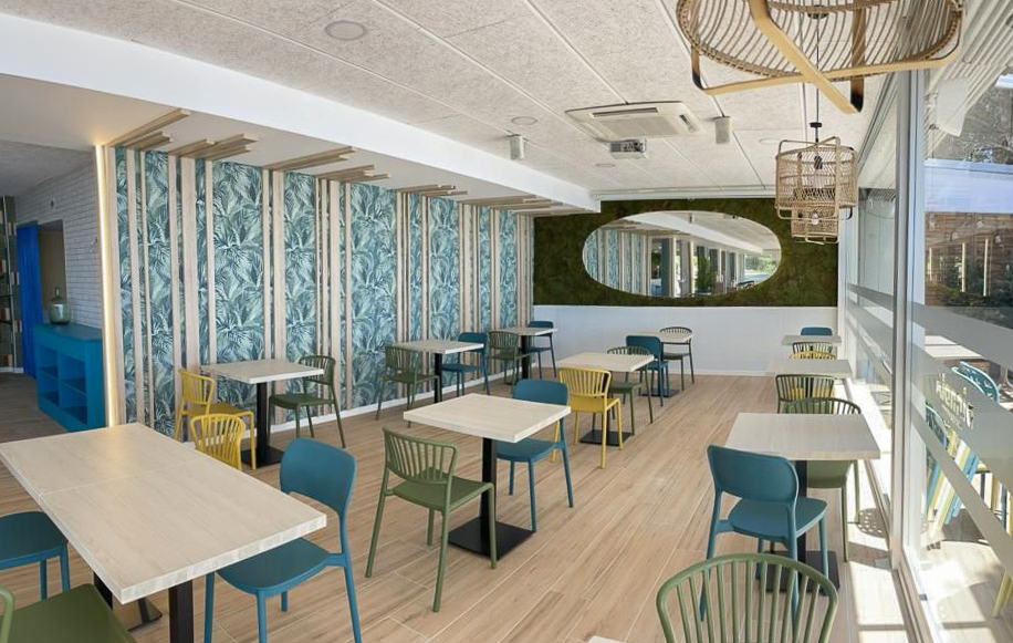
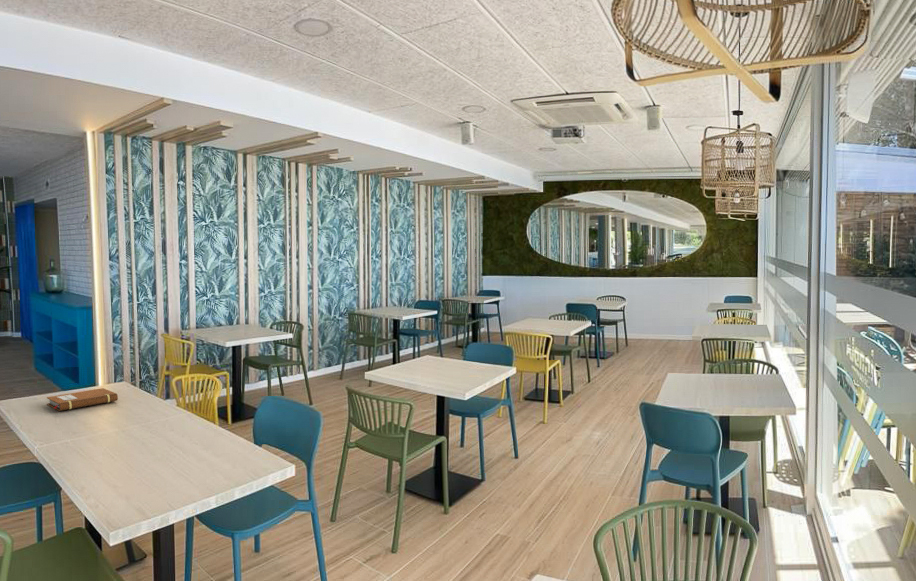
+ notebook (81, 399)
